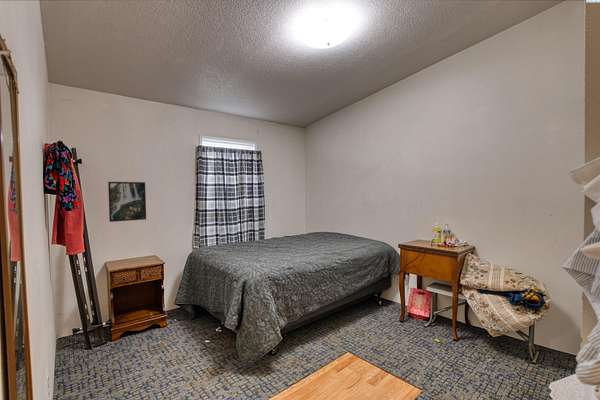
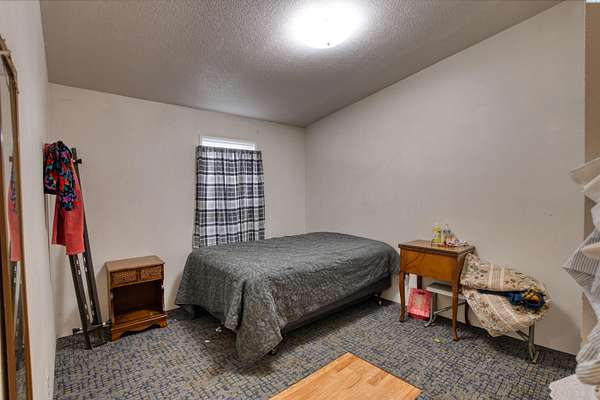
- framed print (127, 201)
